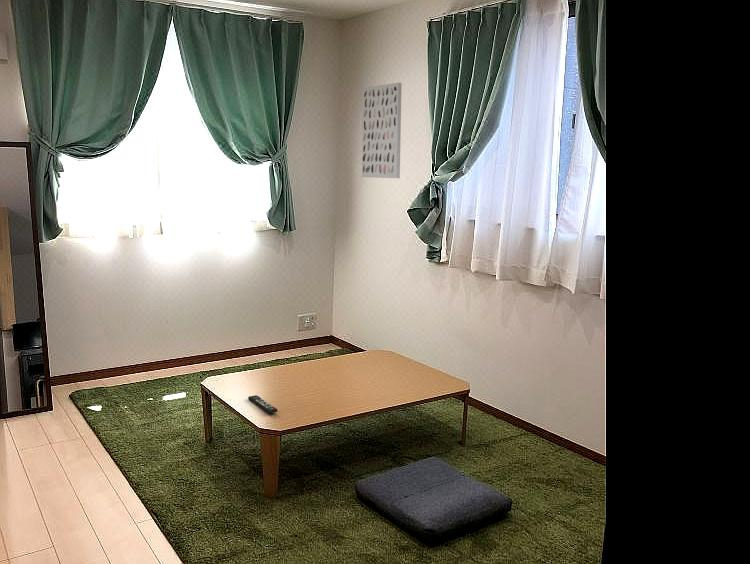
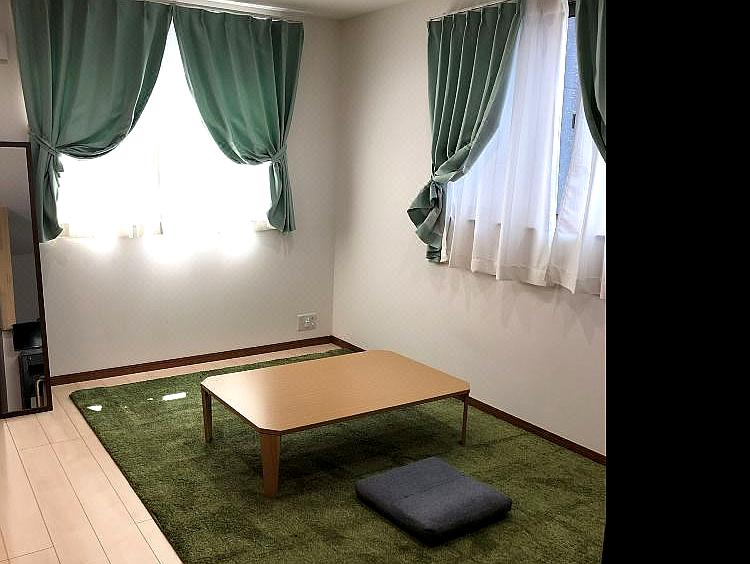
- wall art (380, 132)
- remote control (262, 404)
